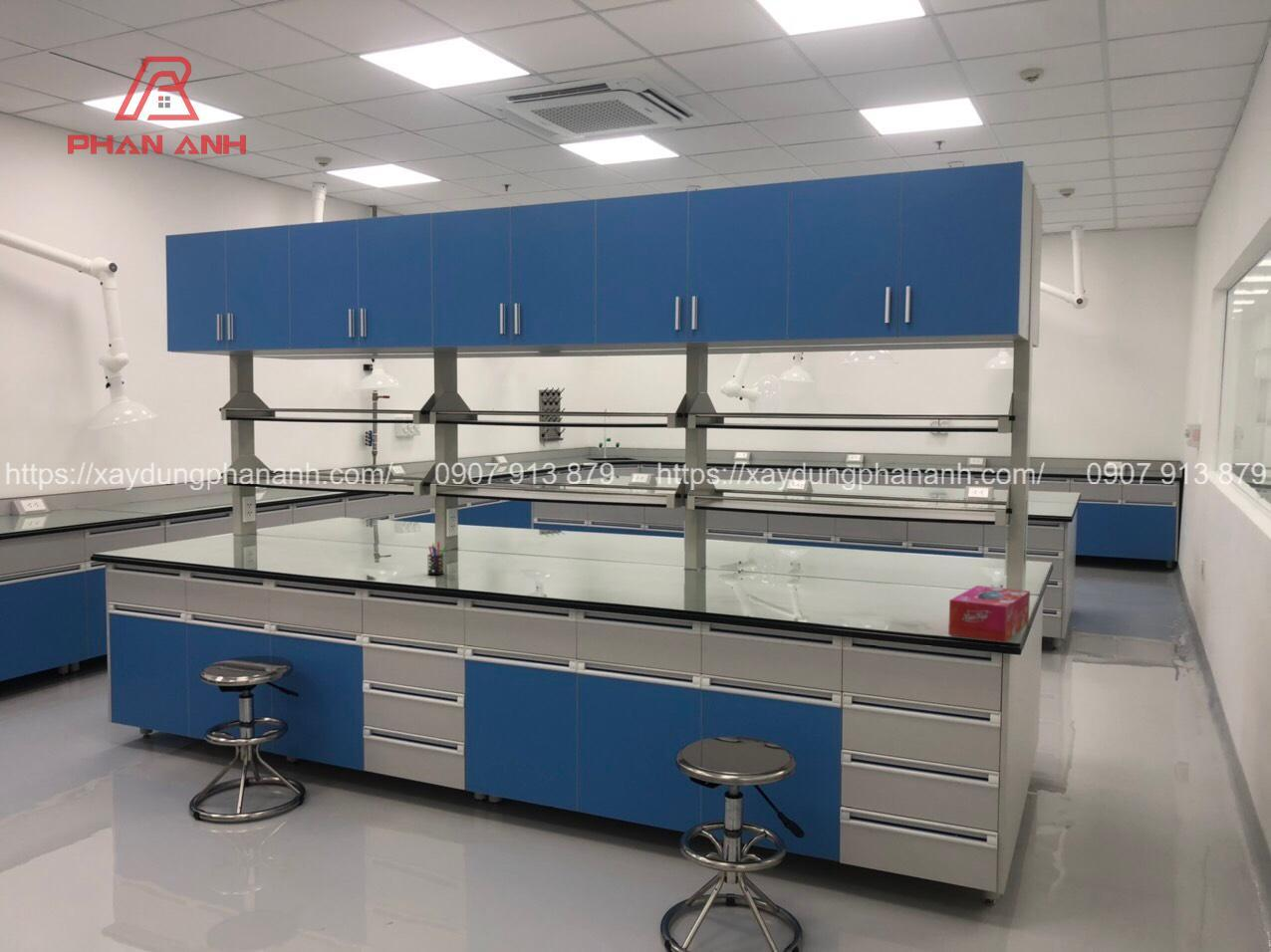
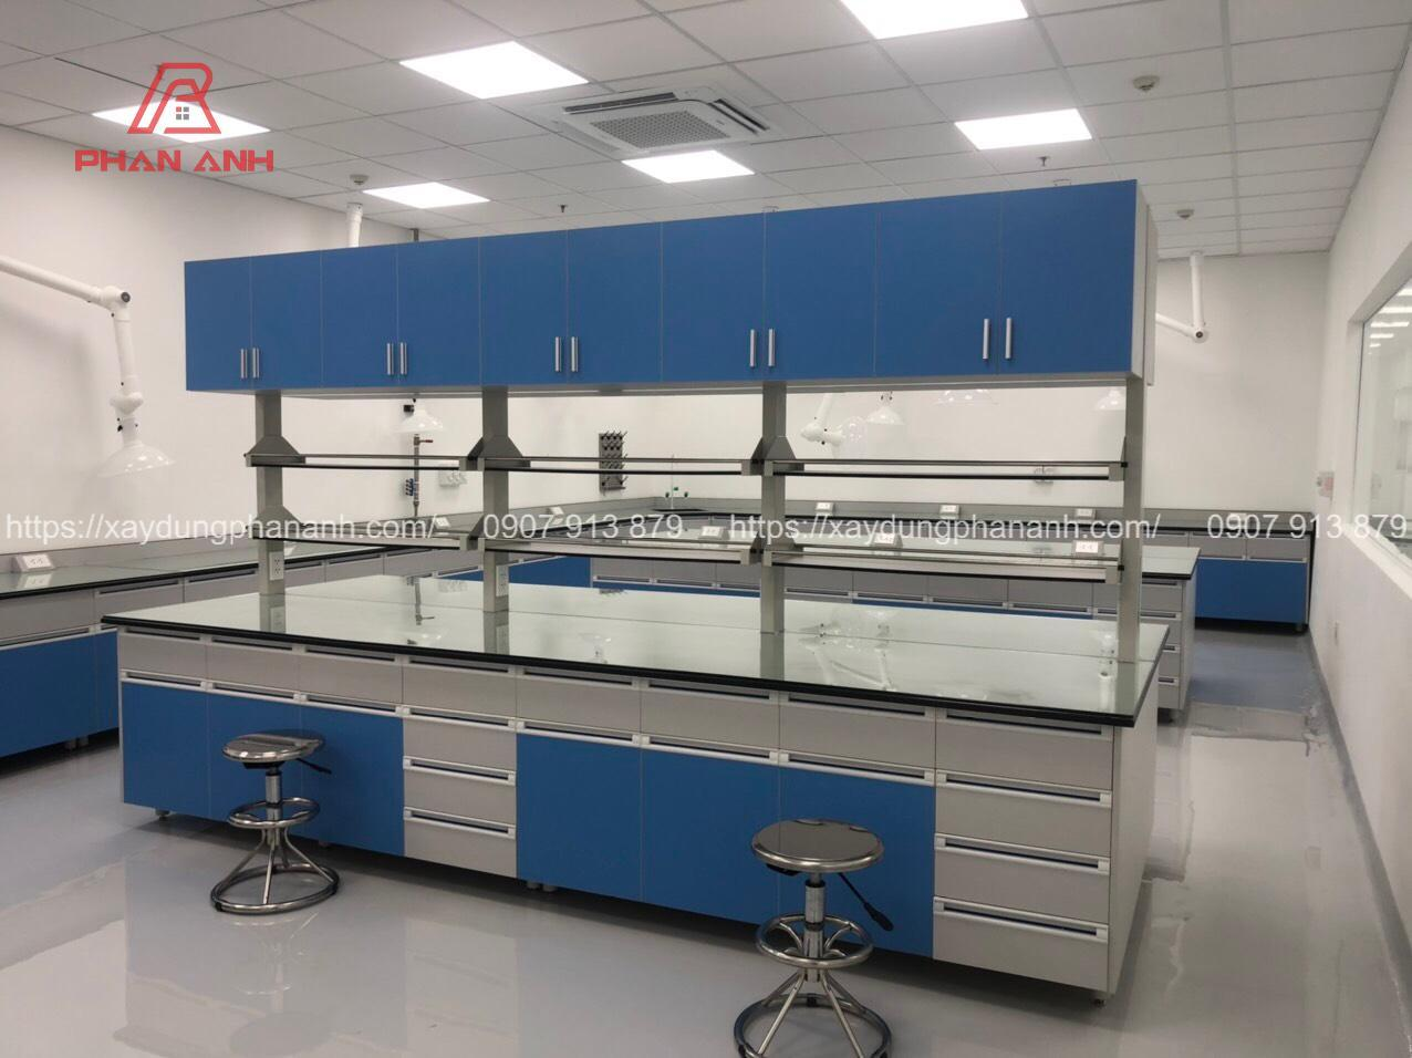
- pen holder (437, 557)
- tissue box (990, 612)
